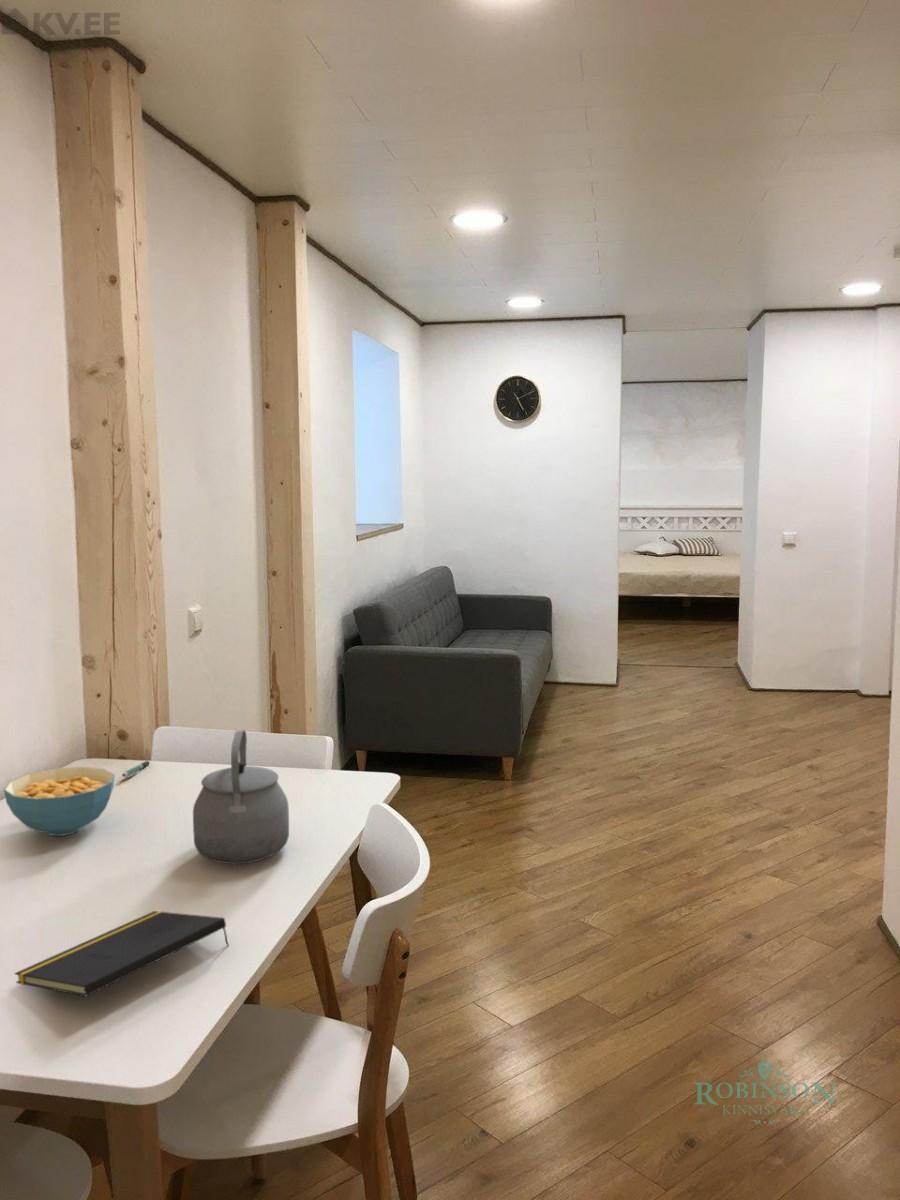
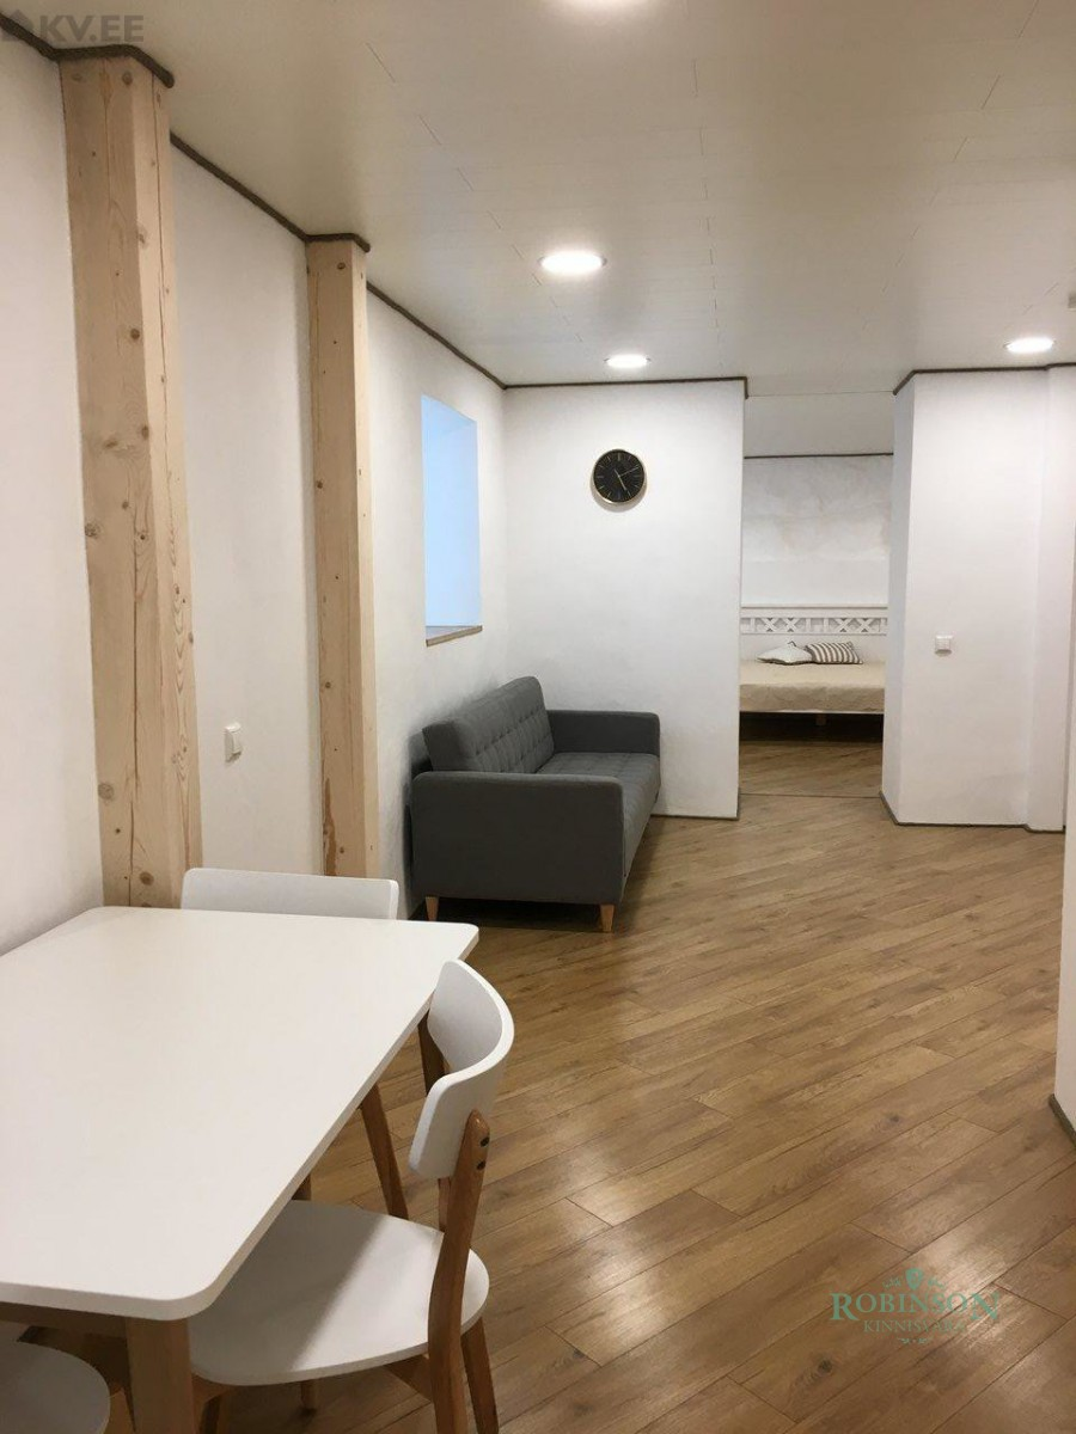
- cereal bowl (62, 806)
- tea kettle (241, 789)
- notepad (123, 949)
- pen (137, 768)
